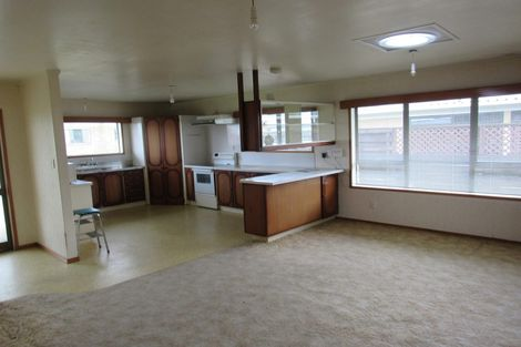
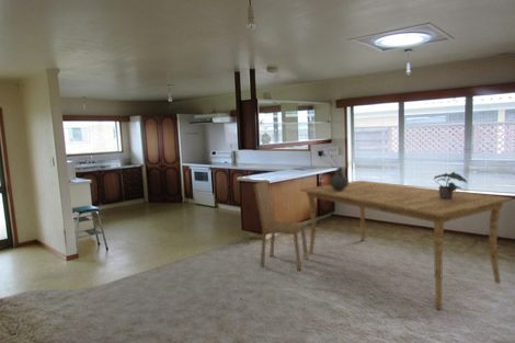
+ dining chair (282, 222)
+ dining table (396, 214)
+ ceramic jug (339, 179)
+ potted plant (449, 185)
